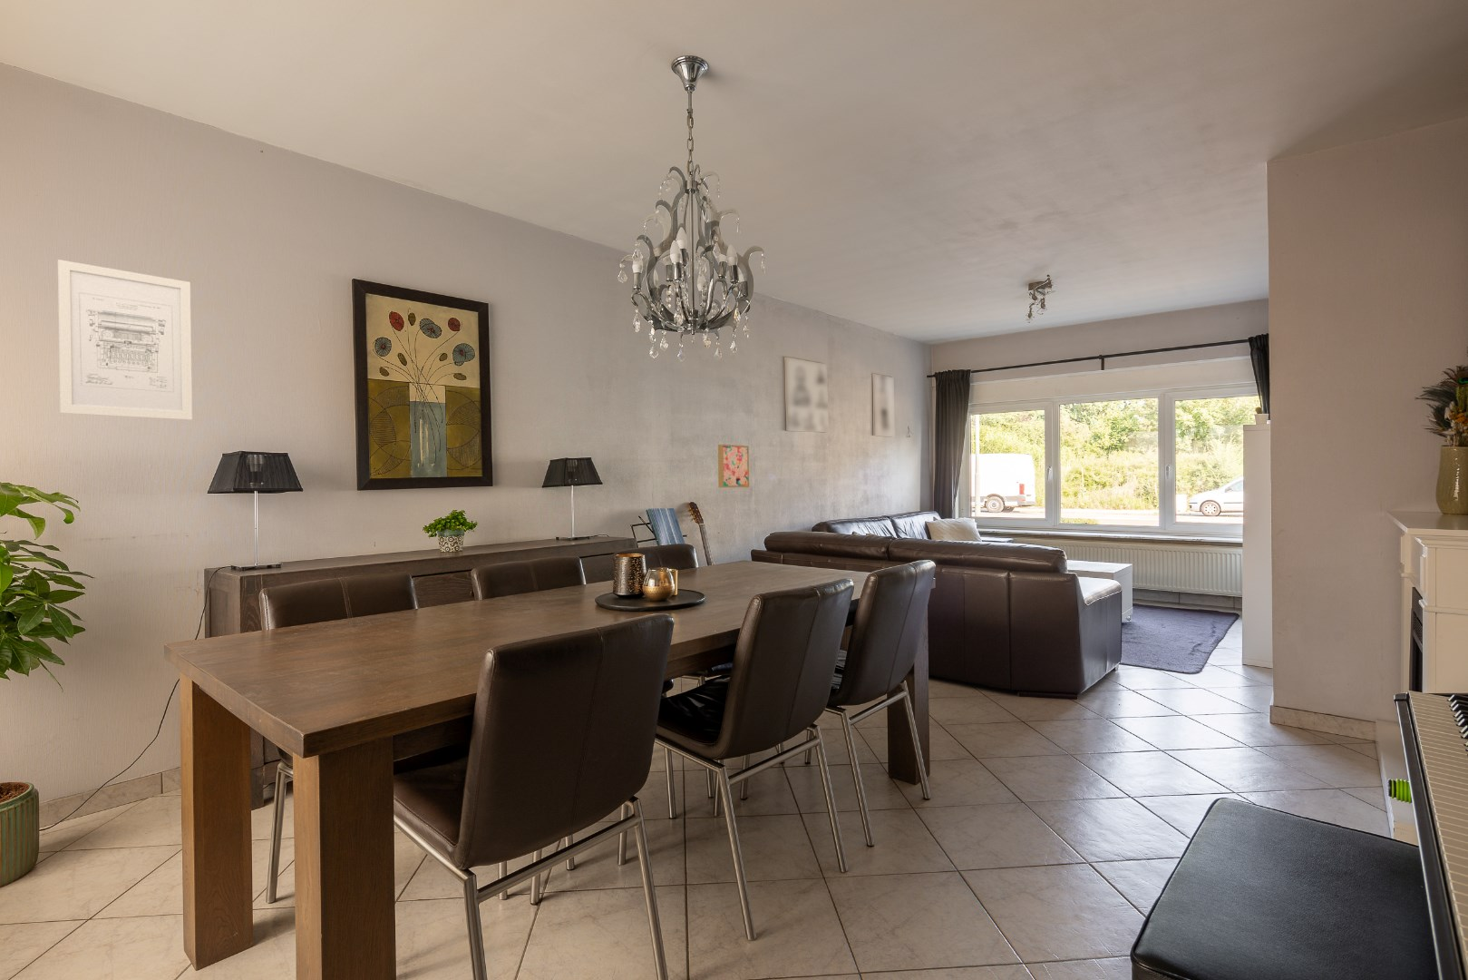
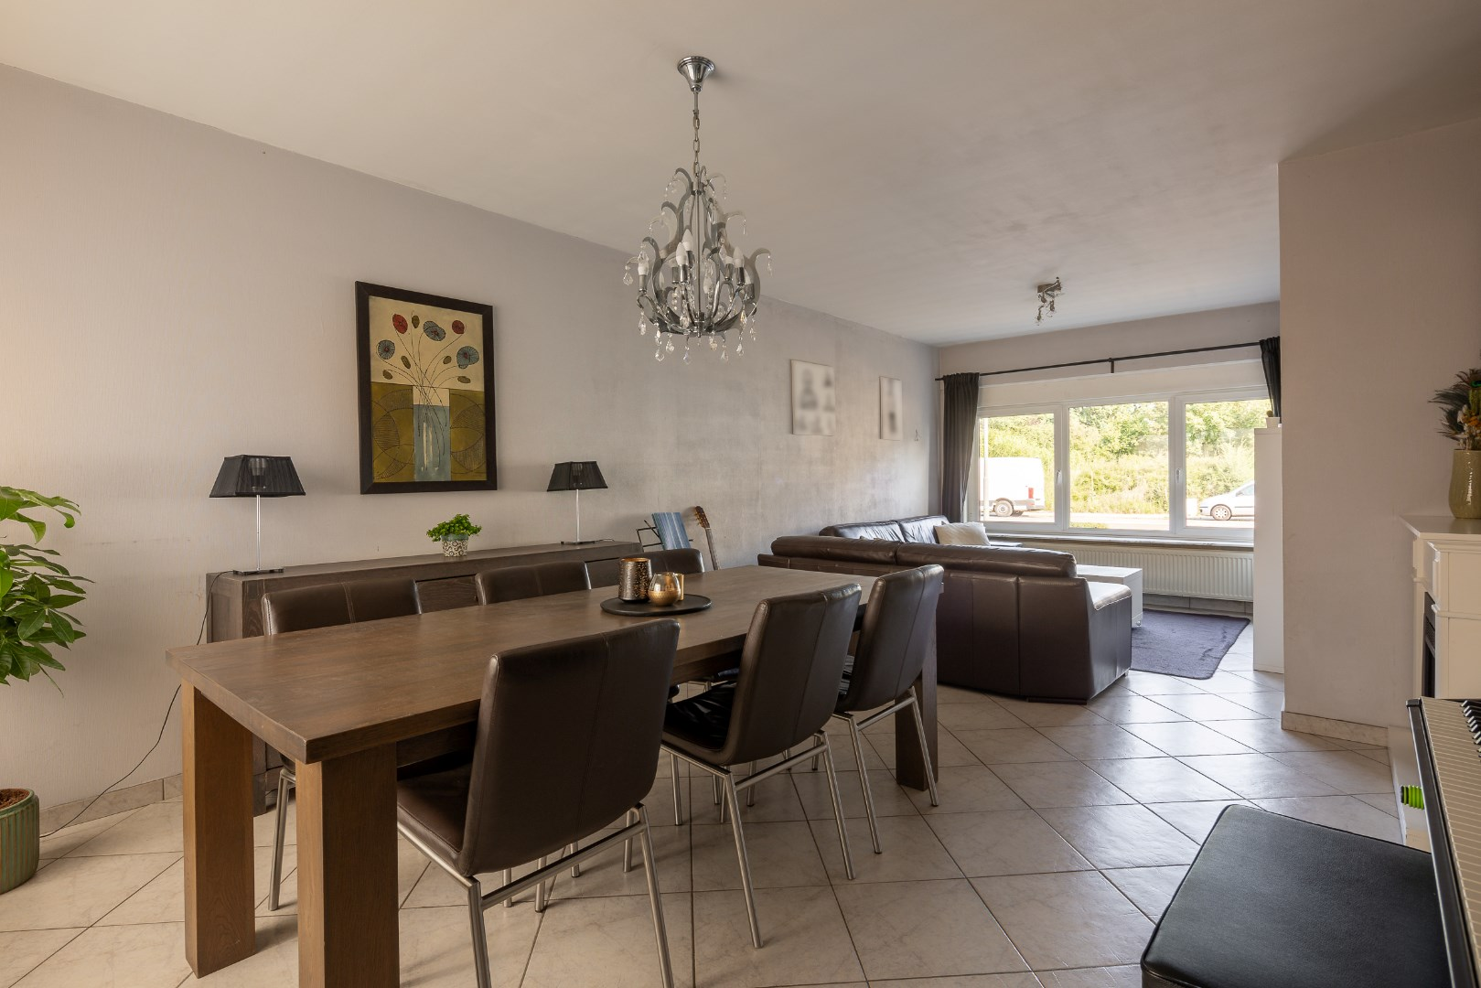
- wall art (128, 343)
- wall art (733, 466)
